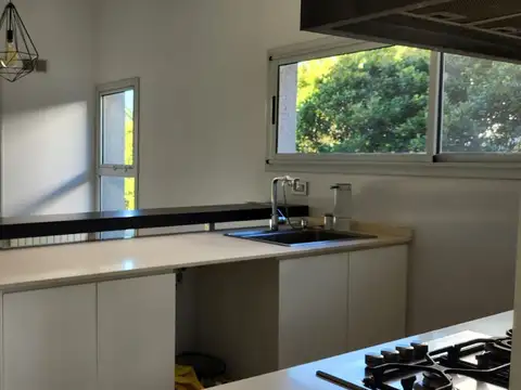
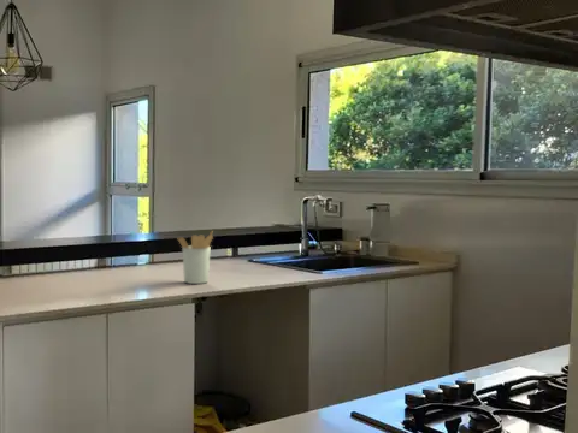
+ utensil holder (197, 256)
